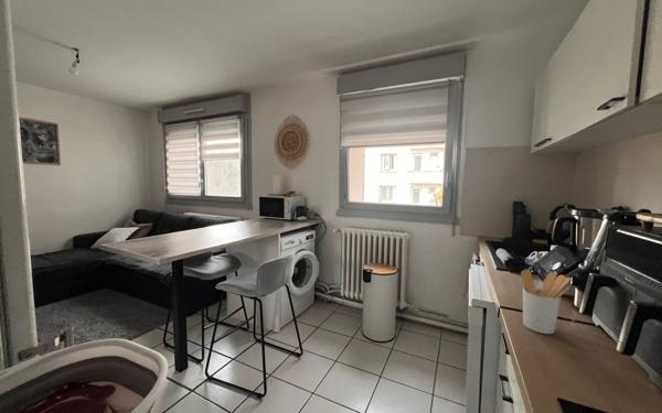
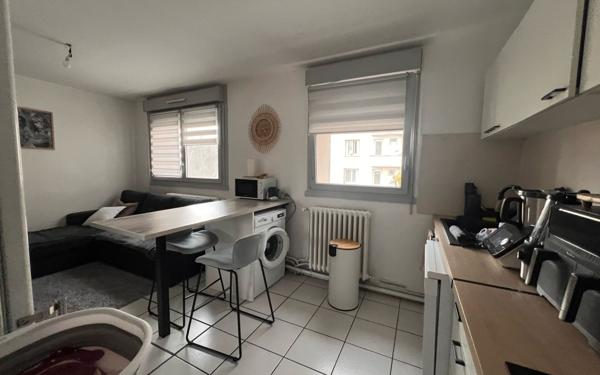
- utensil holder (545, 300)
